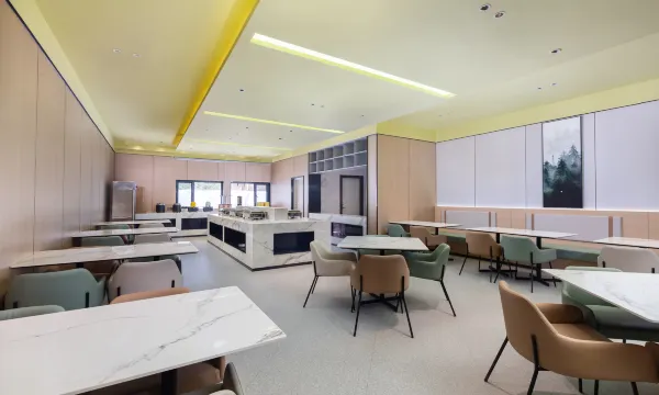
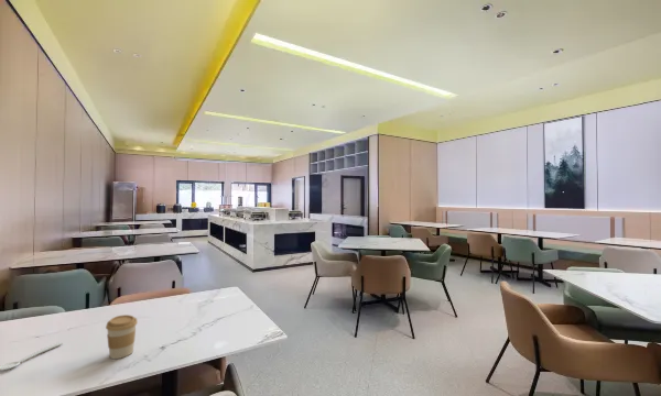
+ coffee cup (121, 336)
+ spoon (30, 355)
